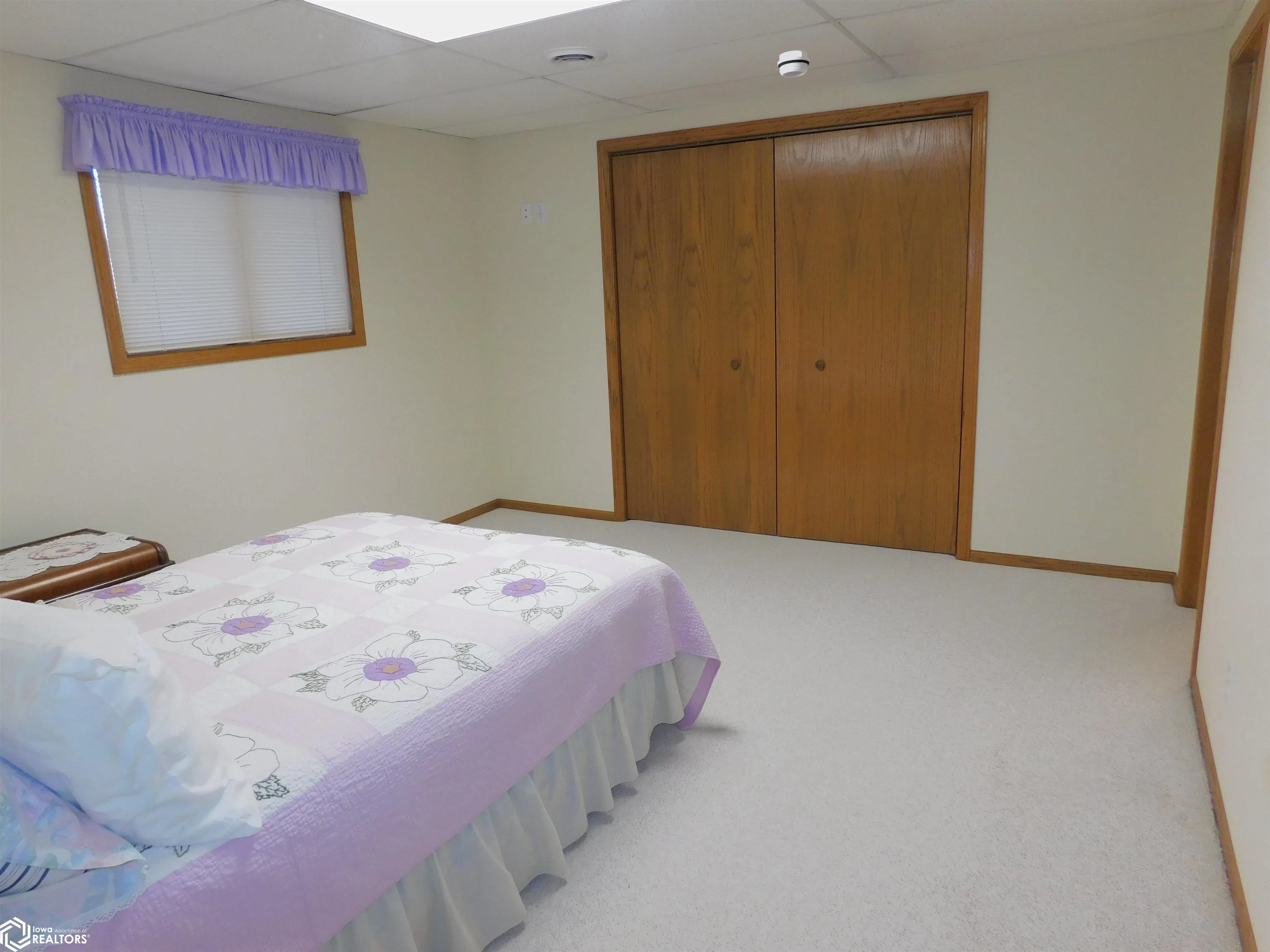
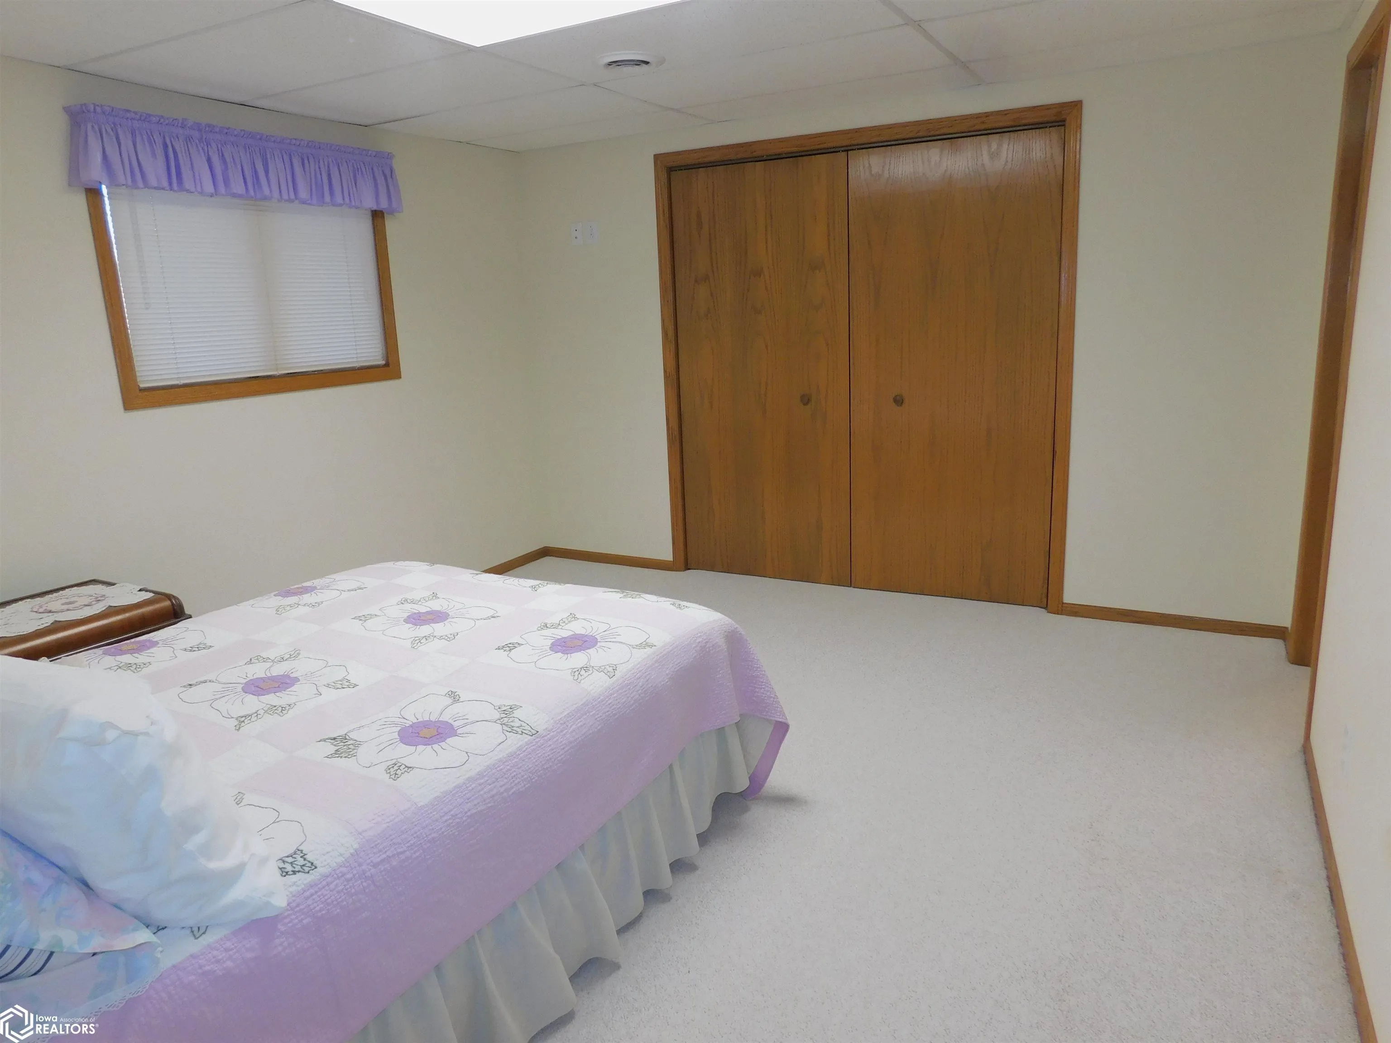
- smoke detector (793, 64)
